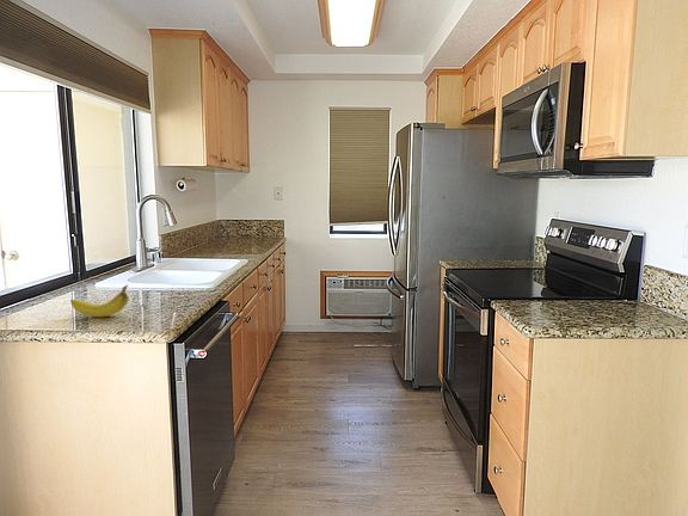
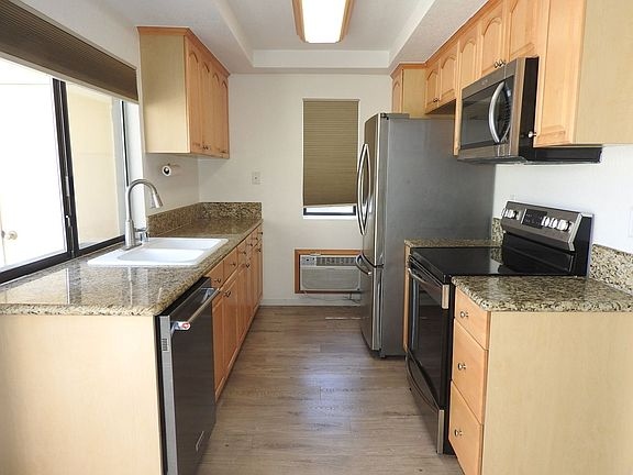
- fruit (99, 305)
